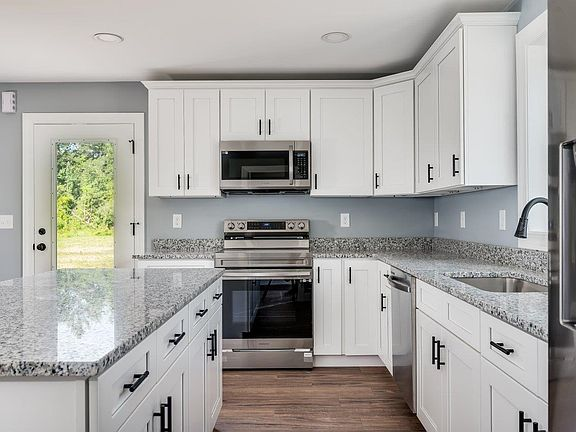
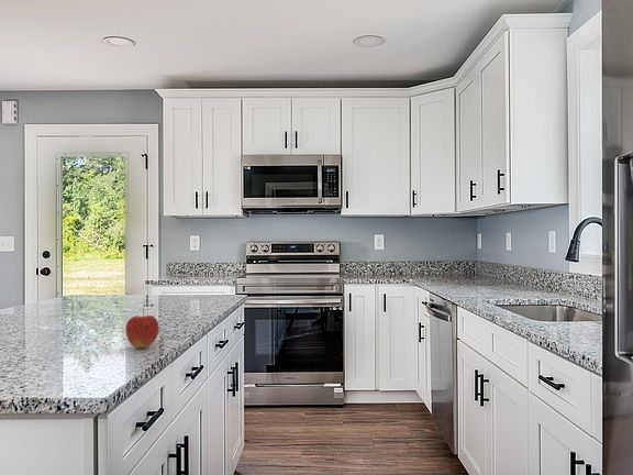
+ apple (142, 328)
